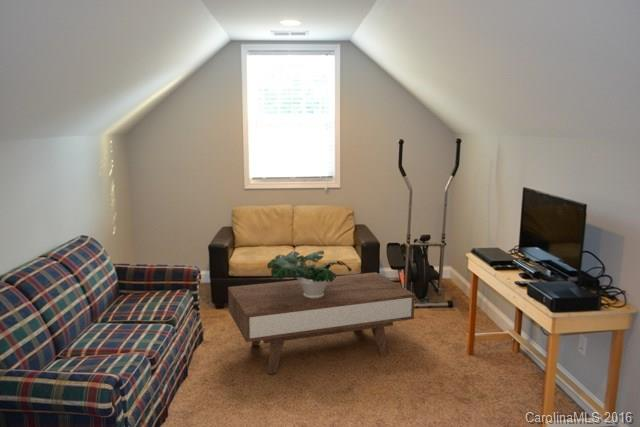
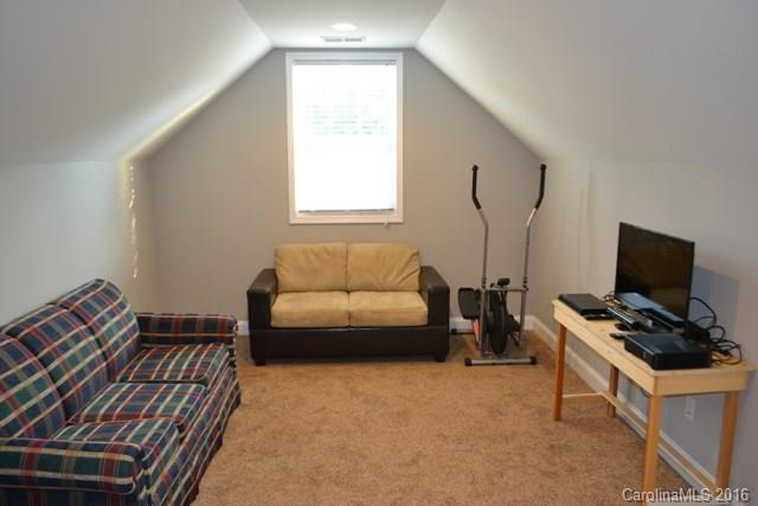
- potted plant (309, 275)
- coffee table (318, 319)
